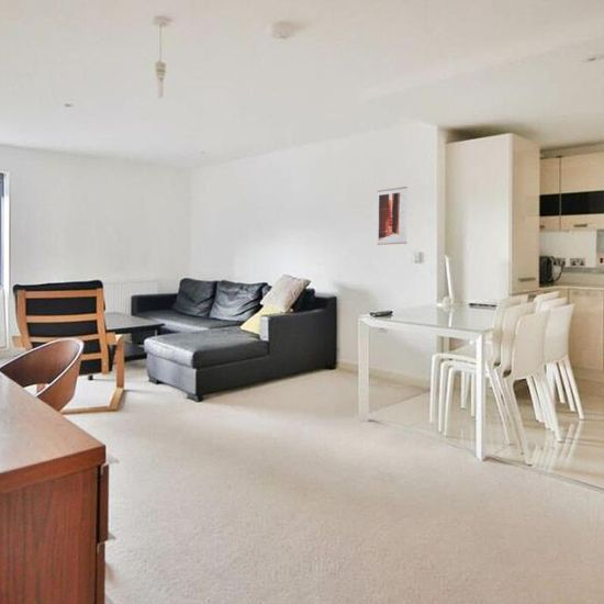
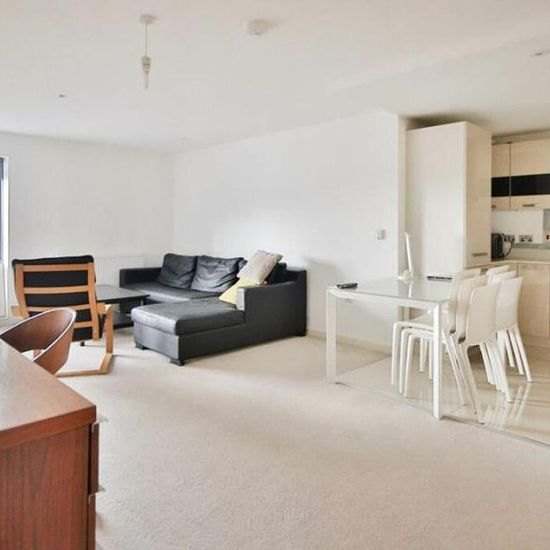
- wall art (391, 216)
